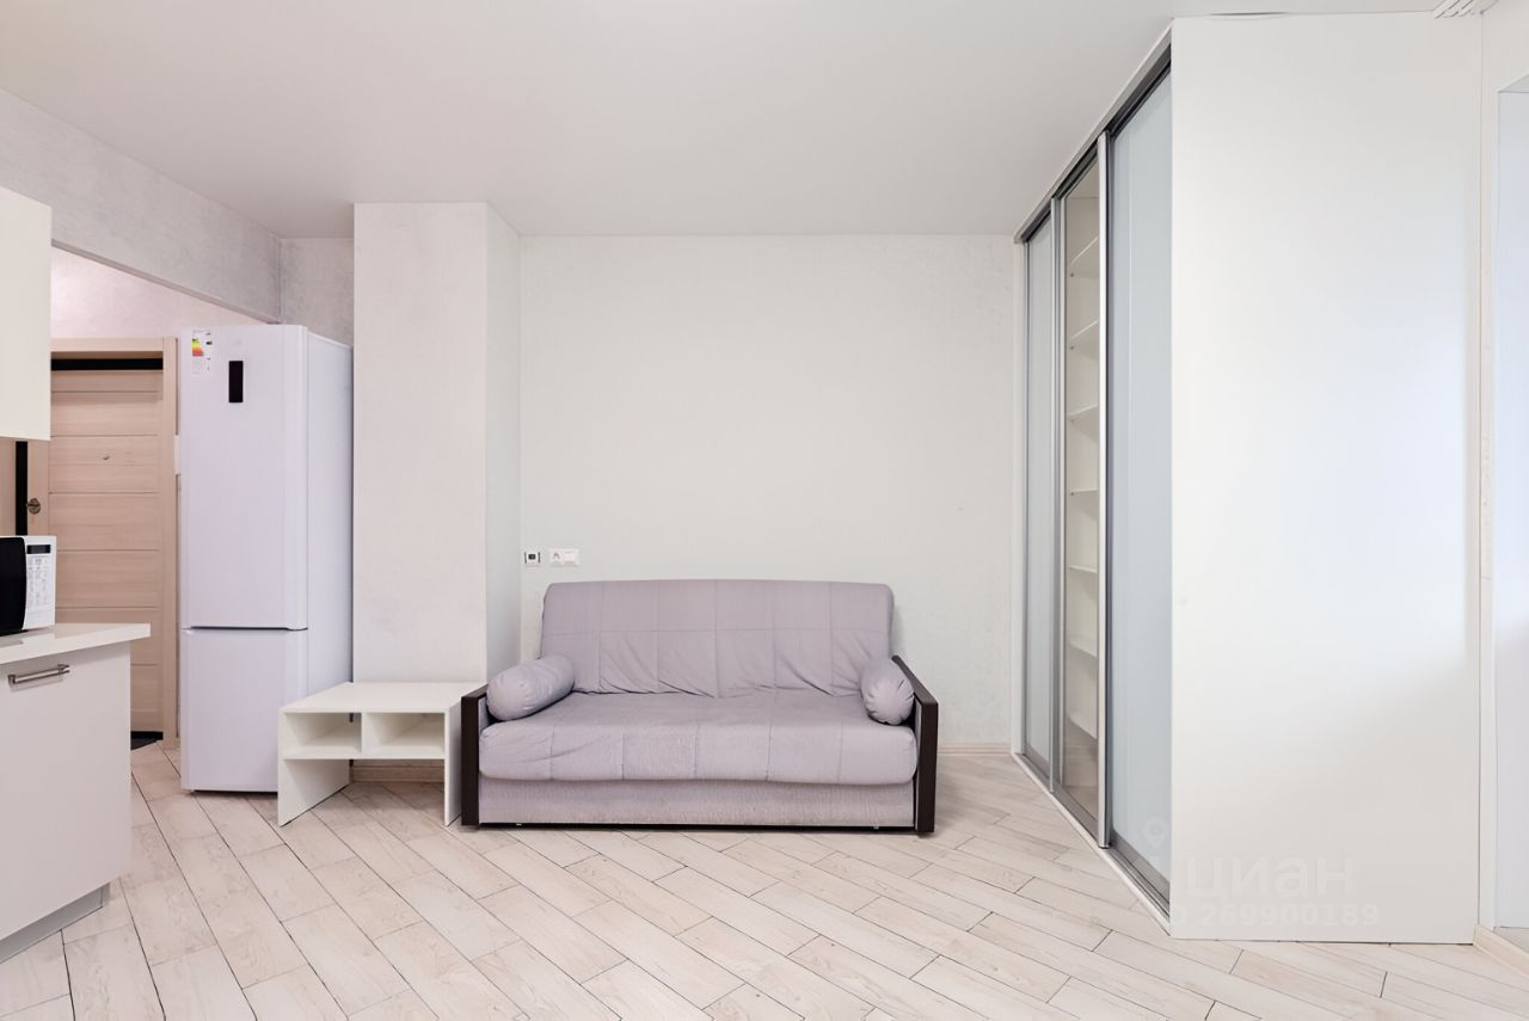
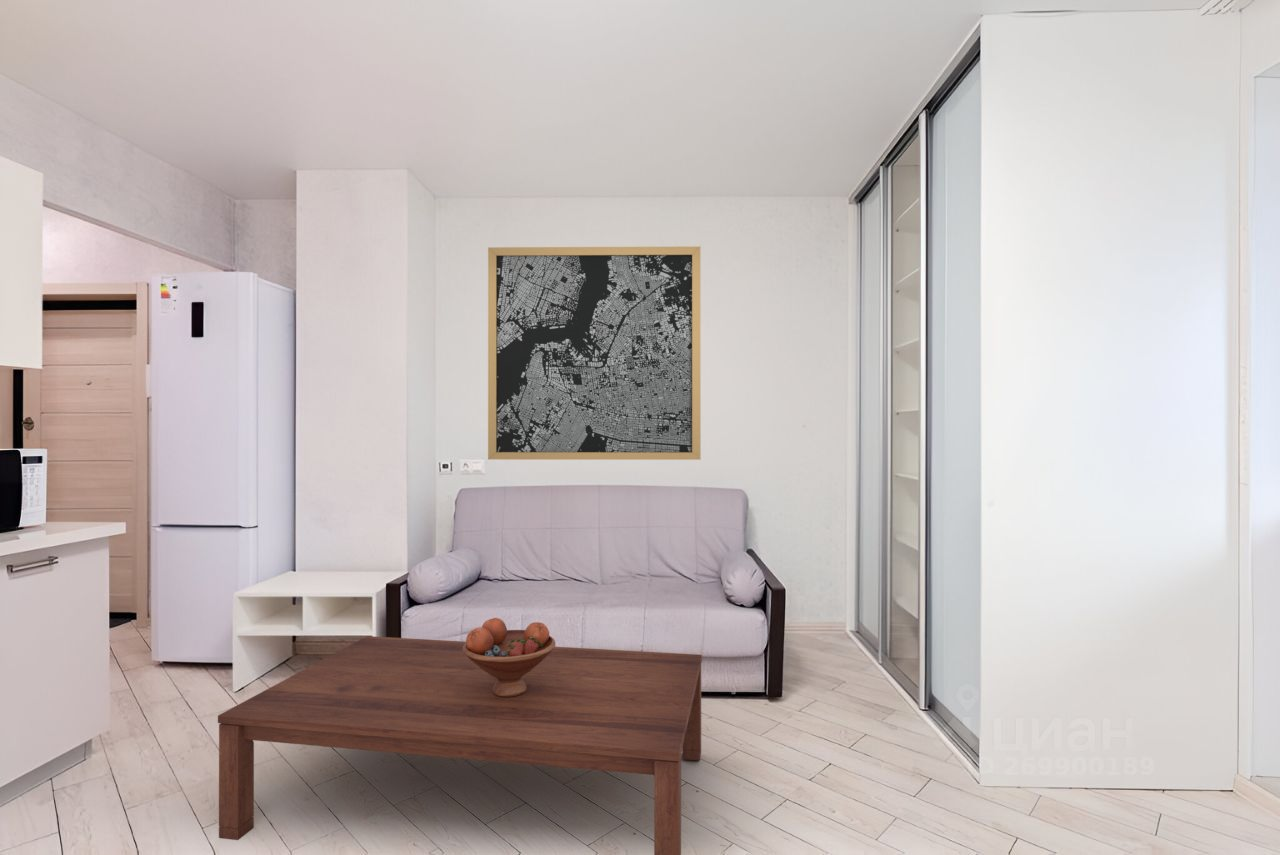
+ fruit bowl (509, 657)
+ wall art (594, 354)
+ coffee table (488, 736)
